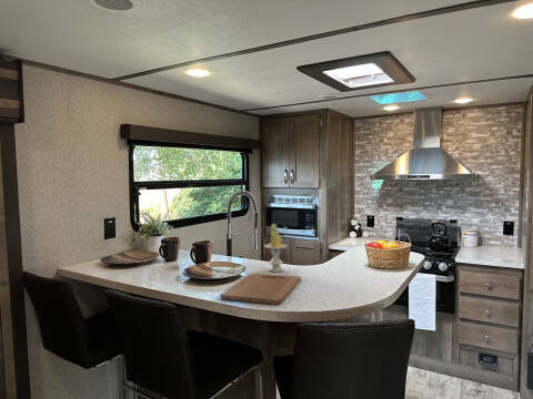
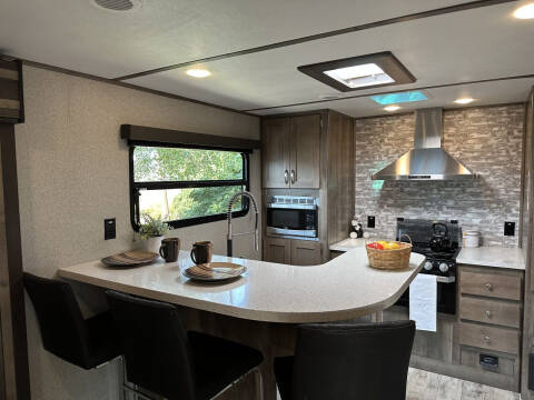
- cutting board (263, 286)
- candle (275, 247)
